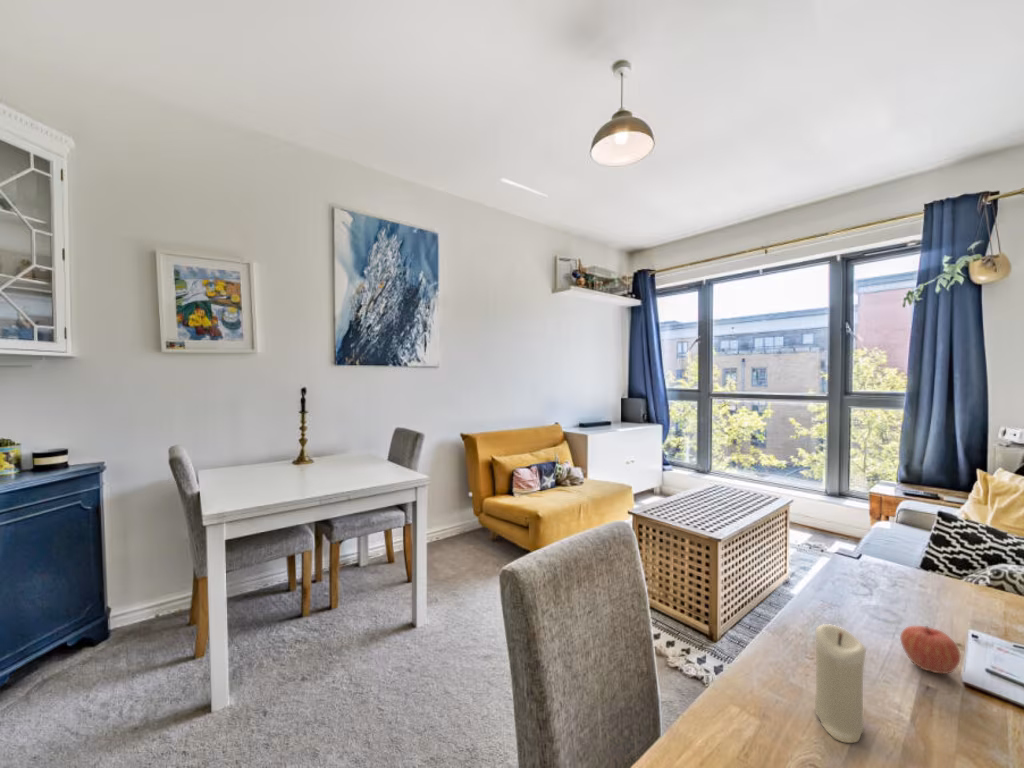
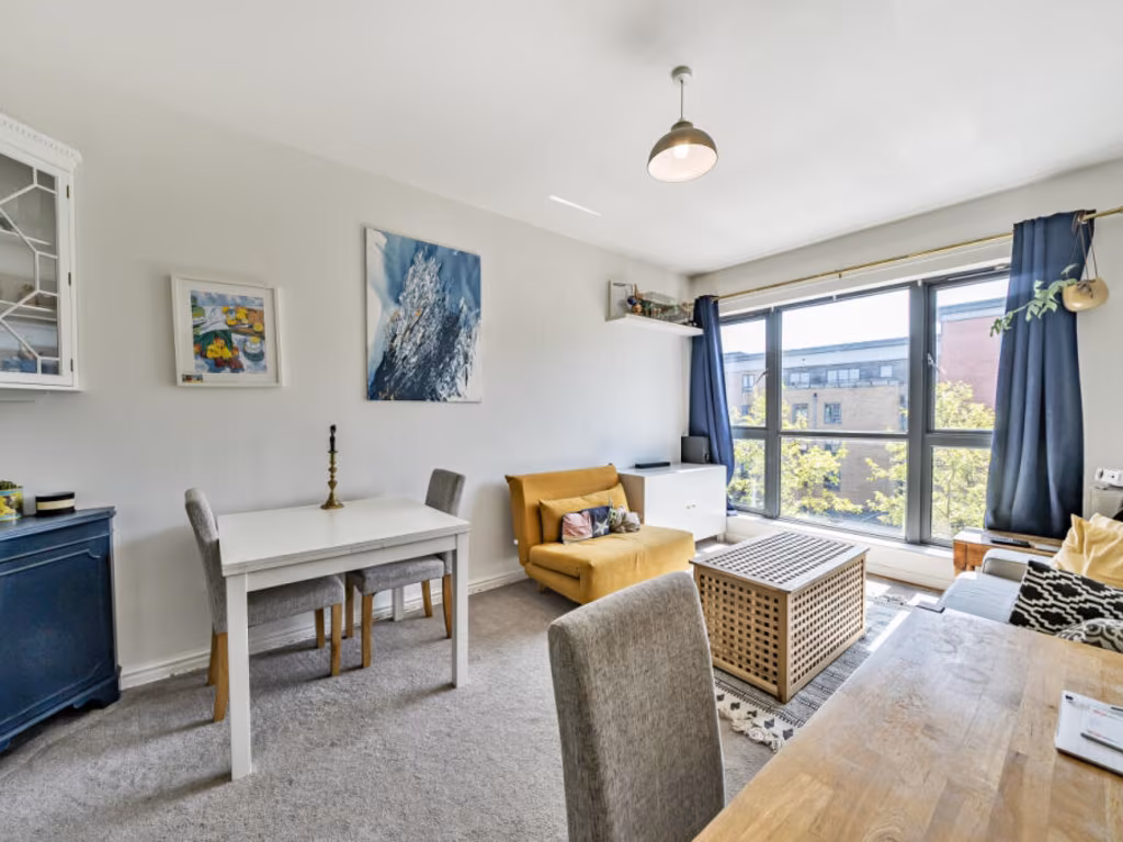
- candle (839, 678)
- apple (929, 647)
